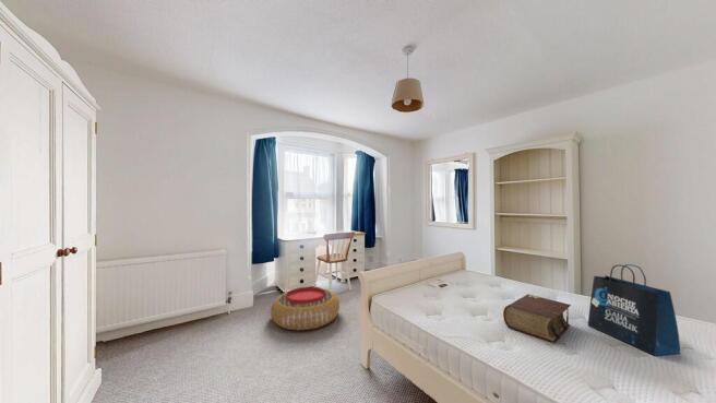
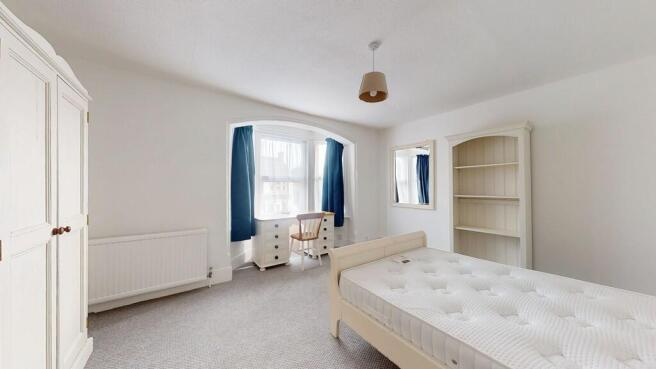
- pouf (306, 305)
- tote bag (628, 300)
- bible (537, 315)
